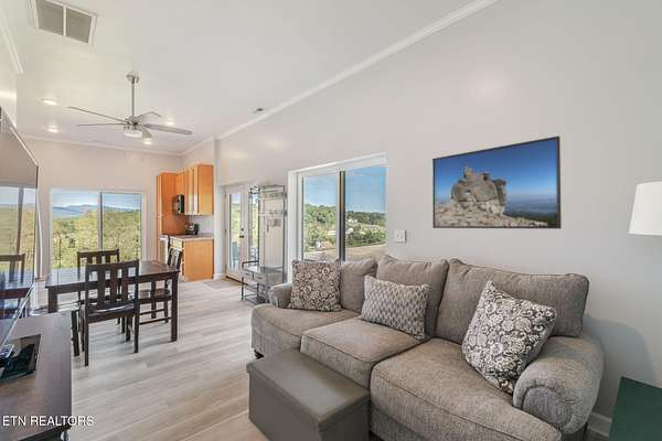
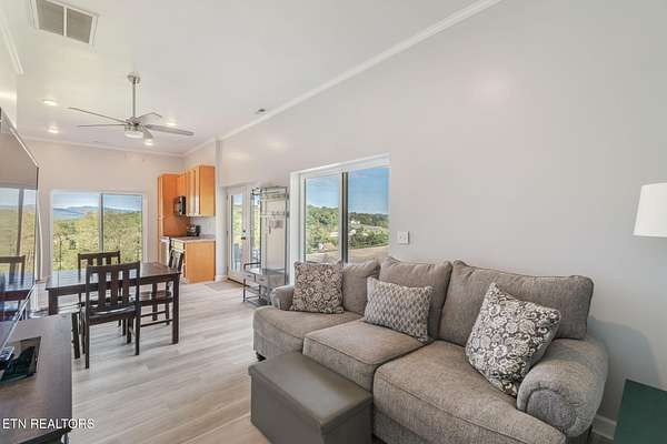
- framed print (487, 189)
